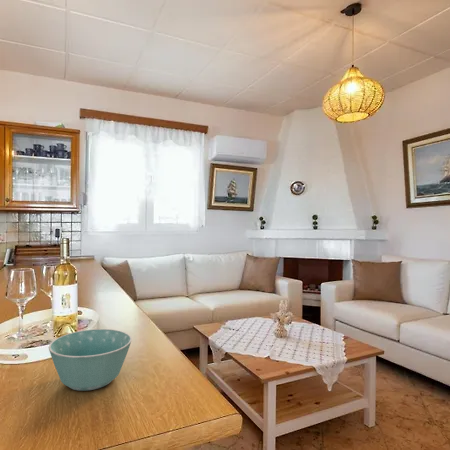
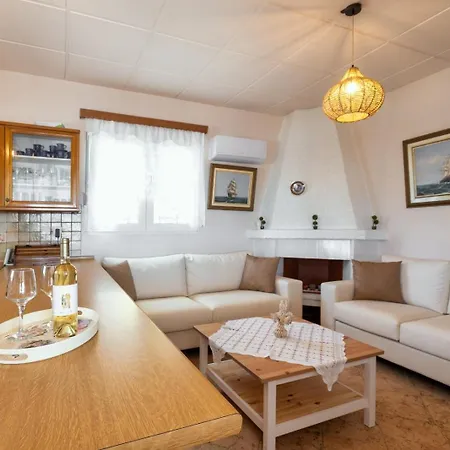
- bowl (91, 360)
